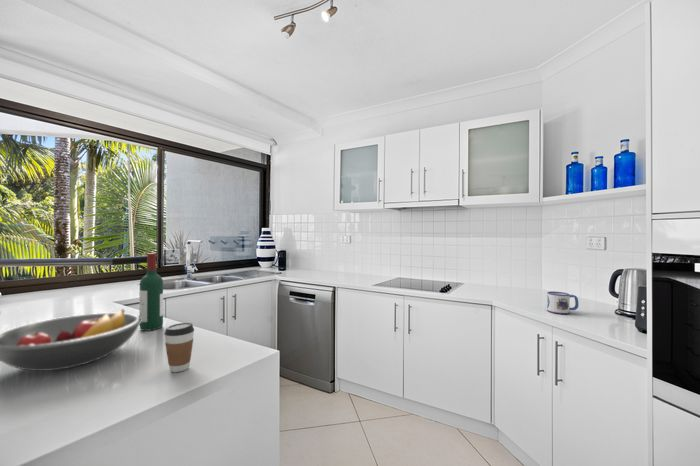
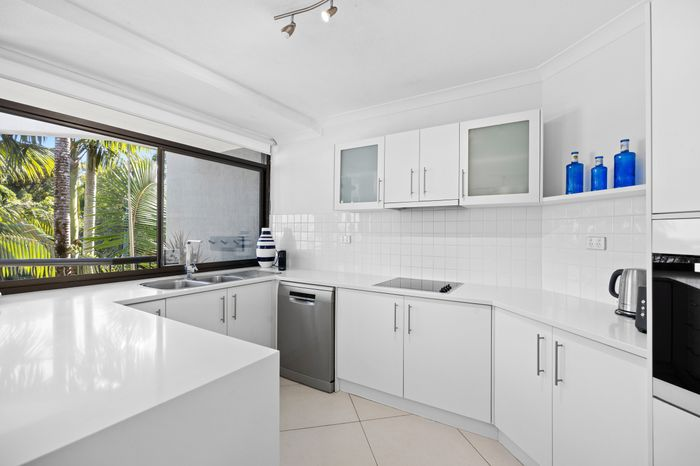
- fruit bowl (72, 339)
- wine bottle (151, 290)
- mug (562, 302)
- coffee cup (179, 347)
